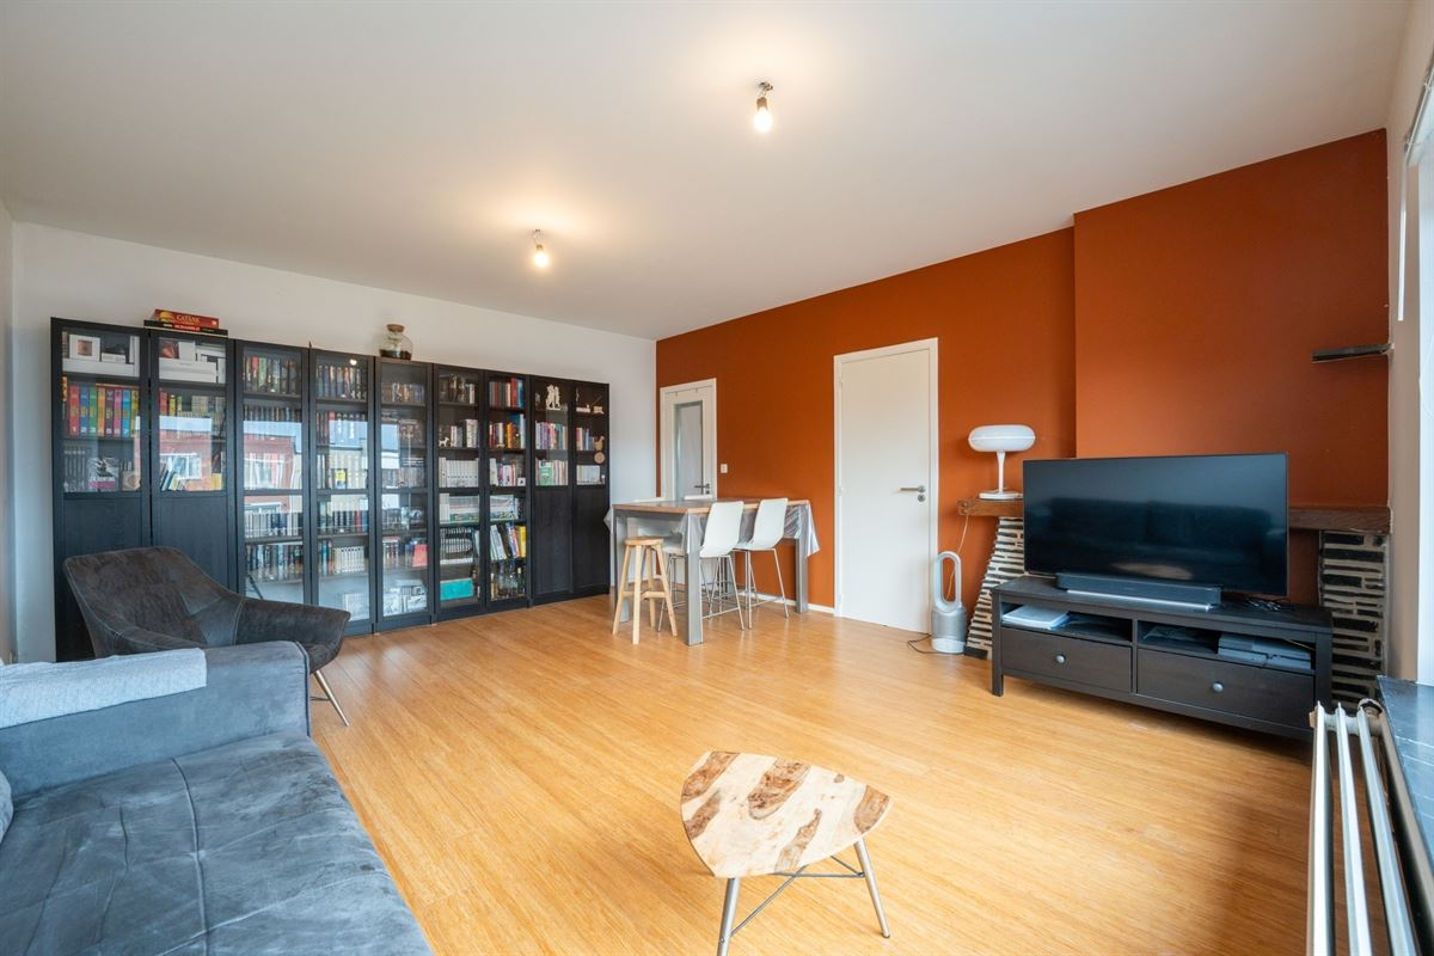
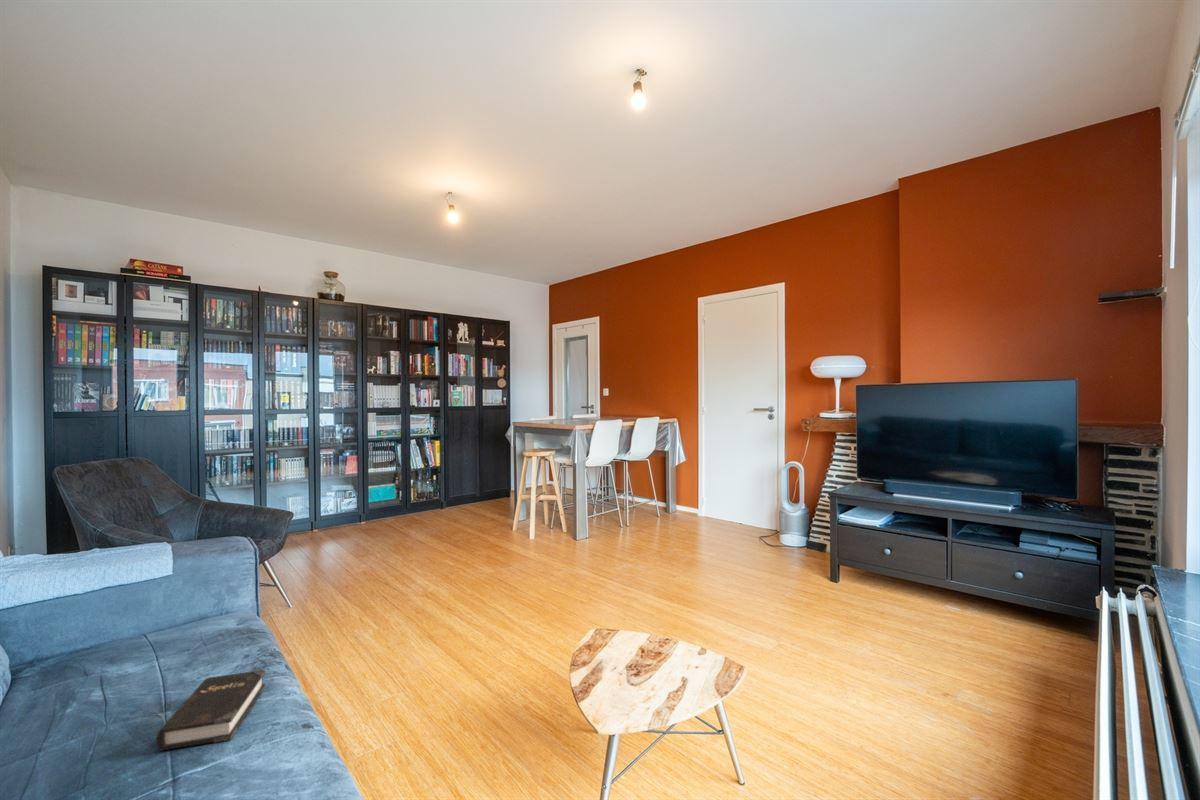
+ hardback book (216, 706)
